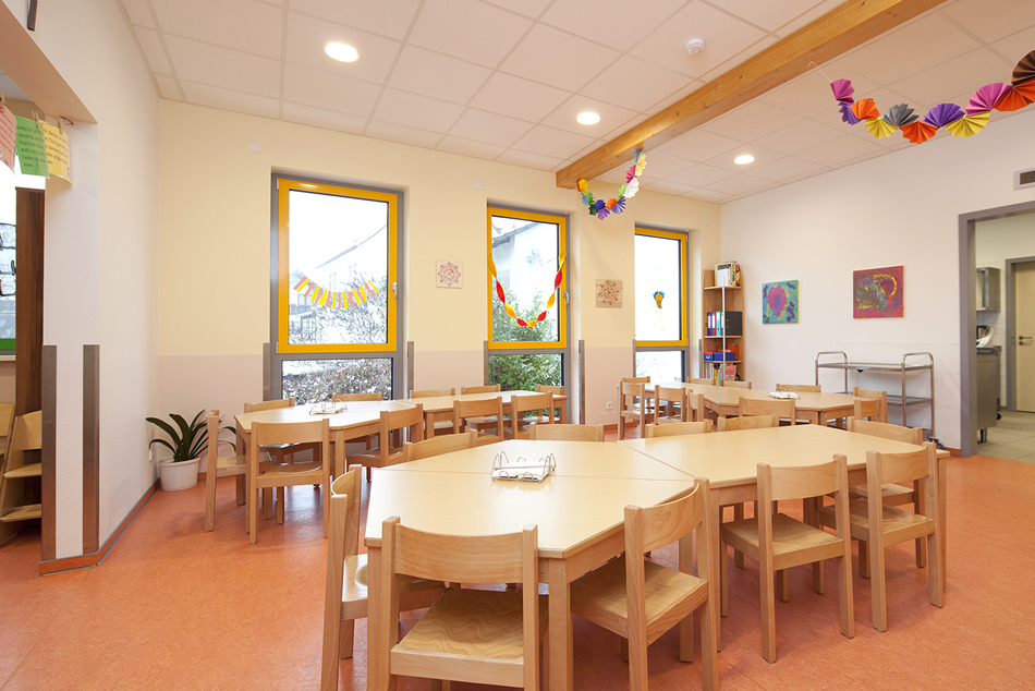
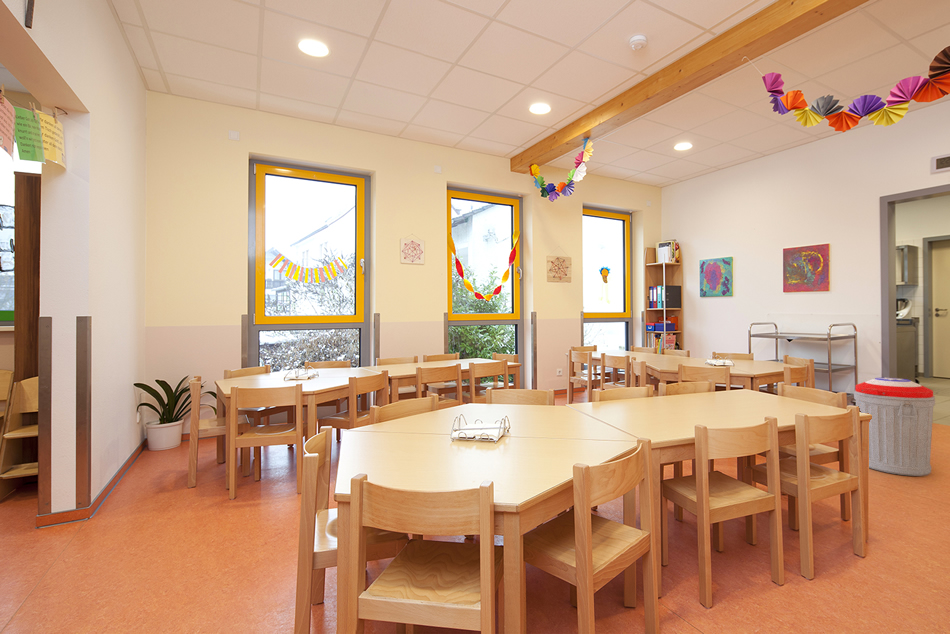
+ trash can (892, 422)
